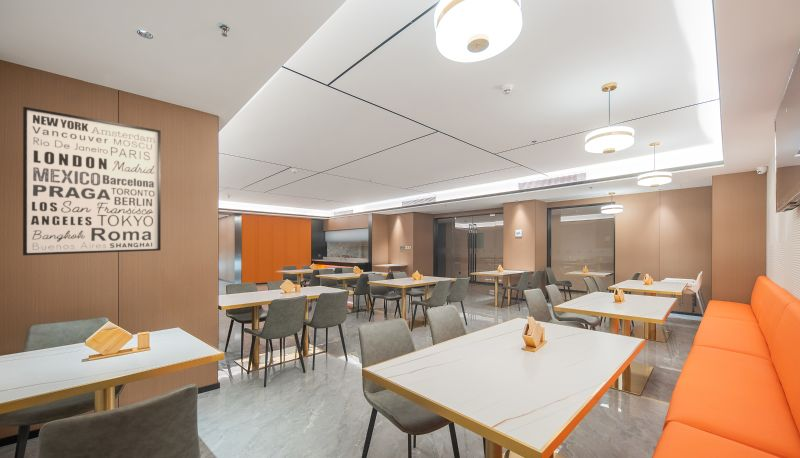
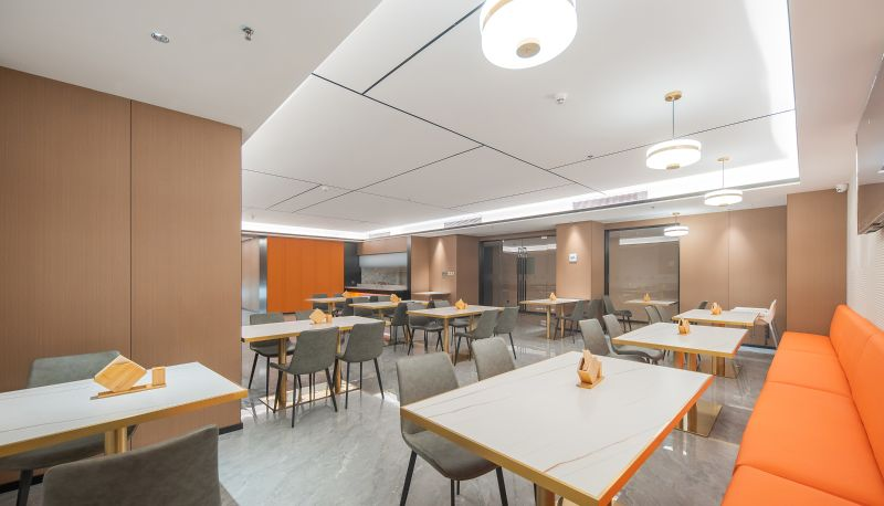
- wall art (99, 186)
